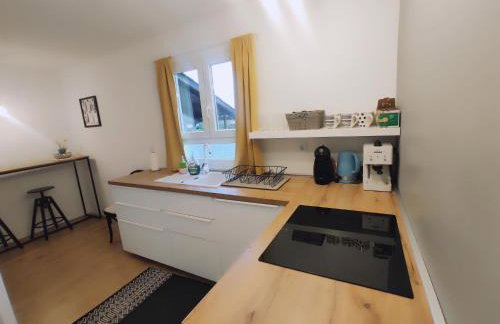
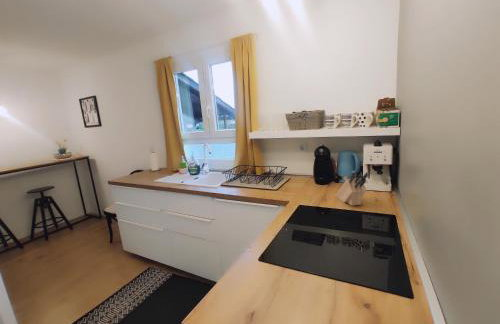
+ knife block (351, 185)
